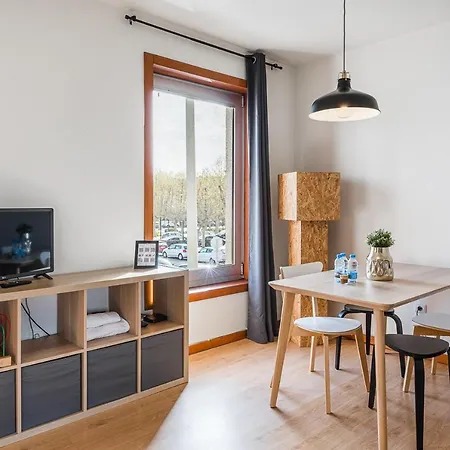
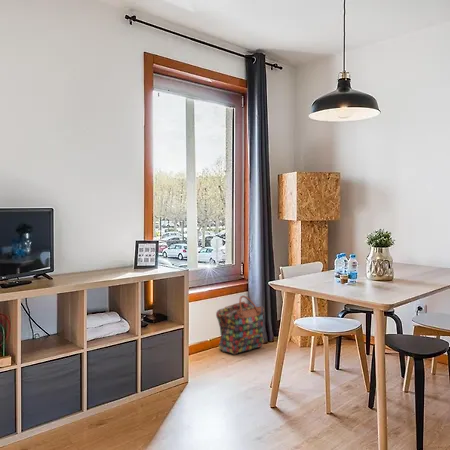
+ backpack (240, 322)
